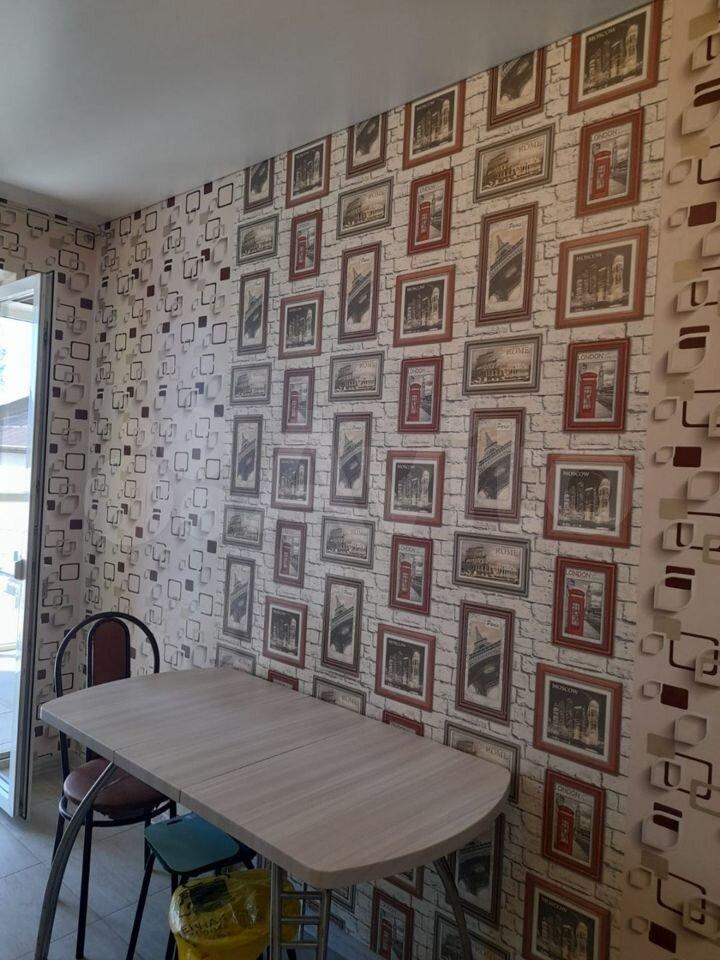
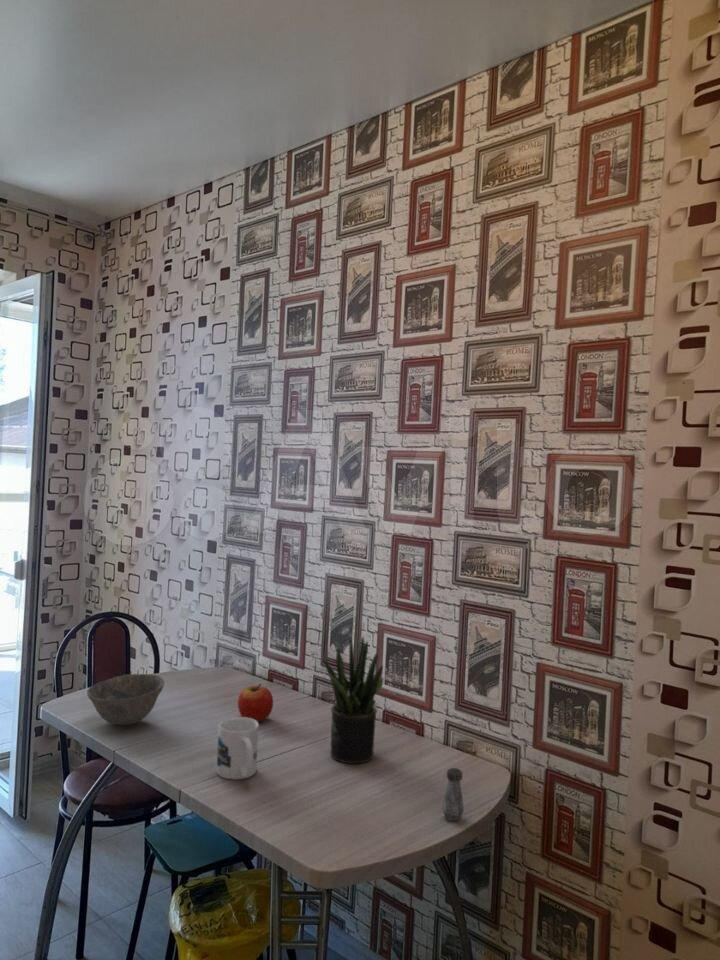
+ bowl (125, 702)
+ apple (255, 701)
+ mug (238, 750)
+ potted plant (350, 697)
+ salt shaker (453, 793)
